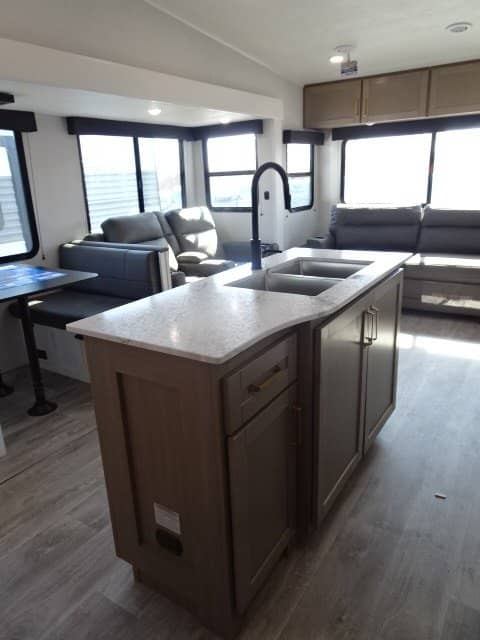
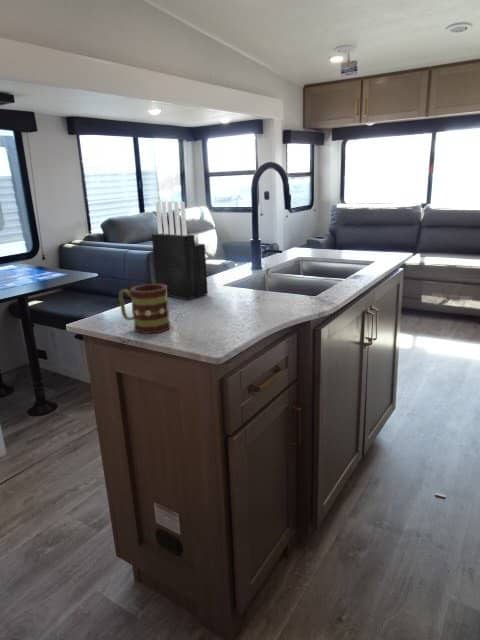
+ mug (143, 307)
+ knife block (181, 248)
